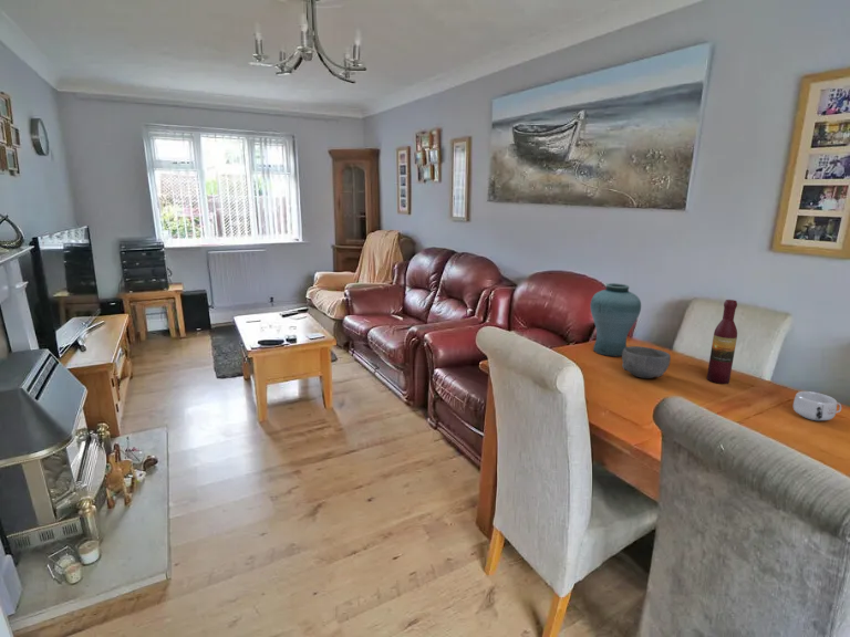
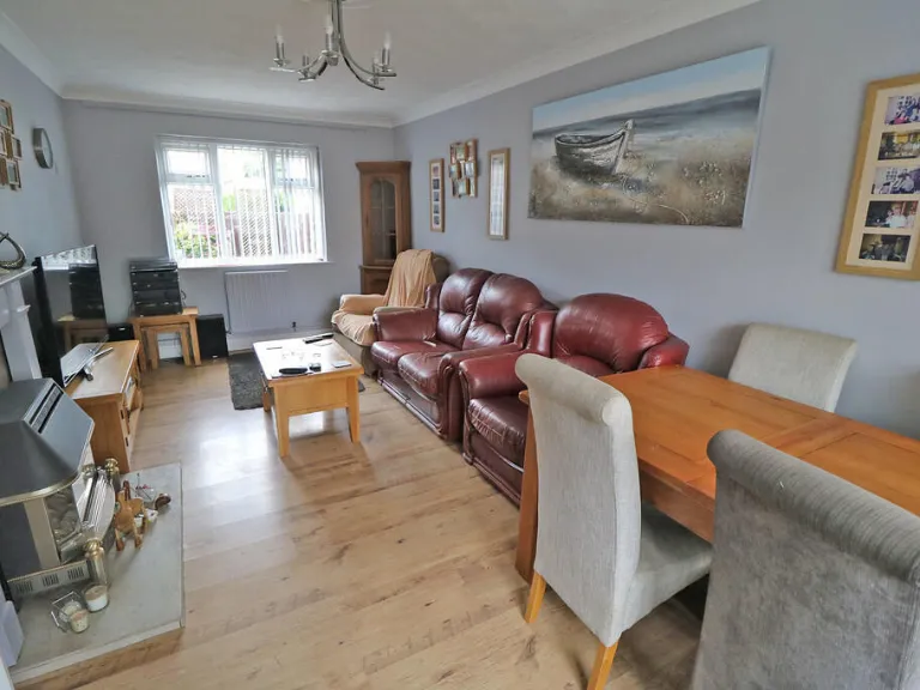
- bowl (643, 363)
- vase (613, 318)
- wine bottle (724, 341)
- mug (818, 407)
